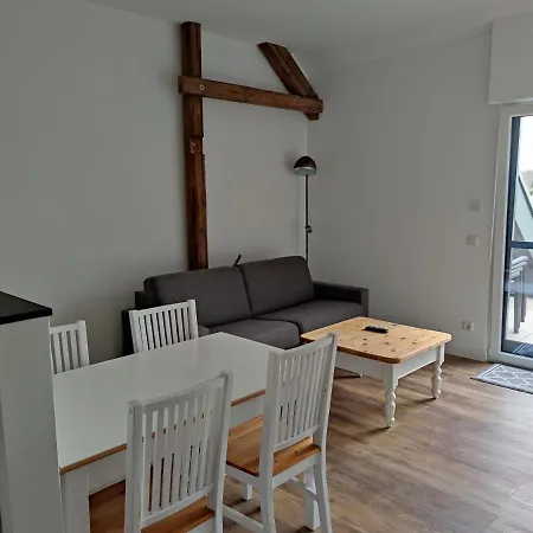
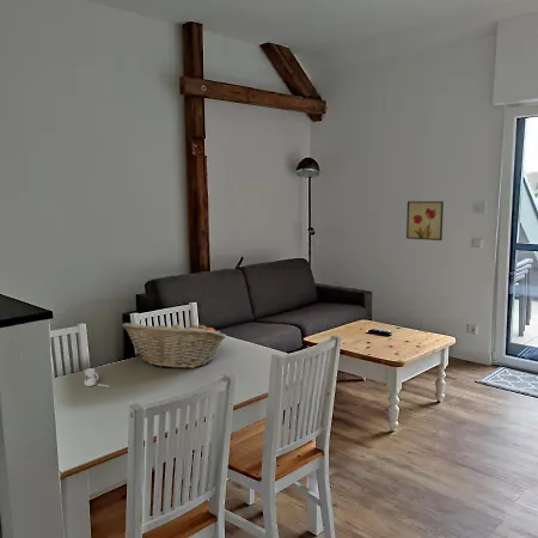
+ wall art (424, 220)
+ mug (97, 378)
+ fruit basket (173, 338)
